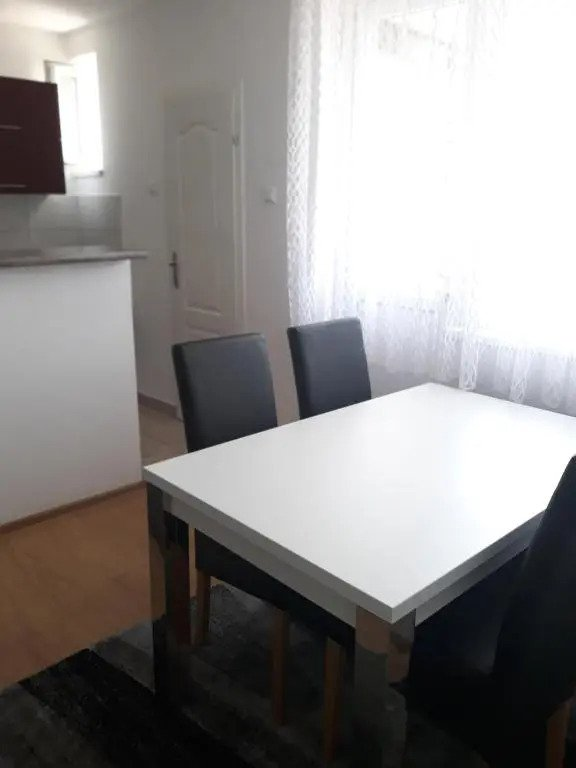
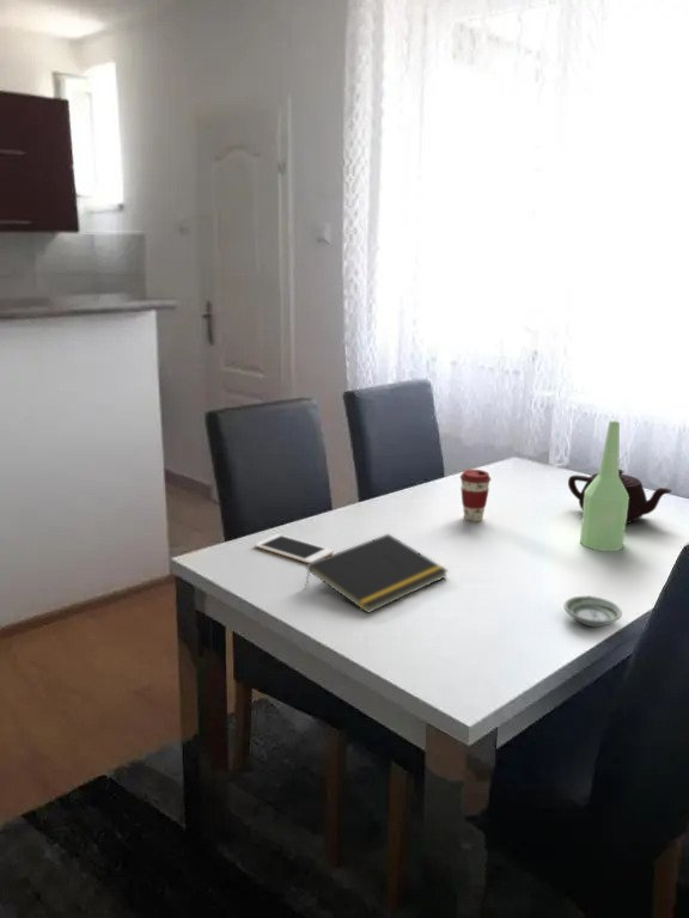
+ notepad (378, 570)
+ teapot (626, 490)
+ cell phone (293, 547)
+ saucer (592, 613)
+ bottle (608, 484)
+ coffee cup (474, 495)
